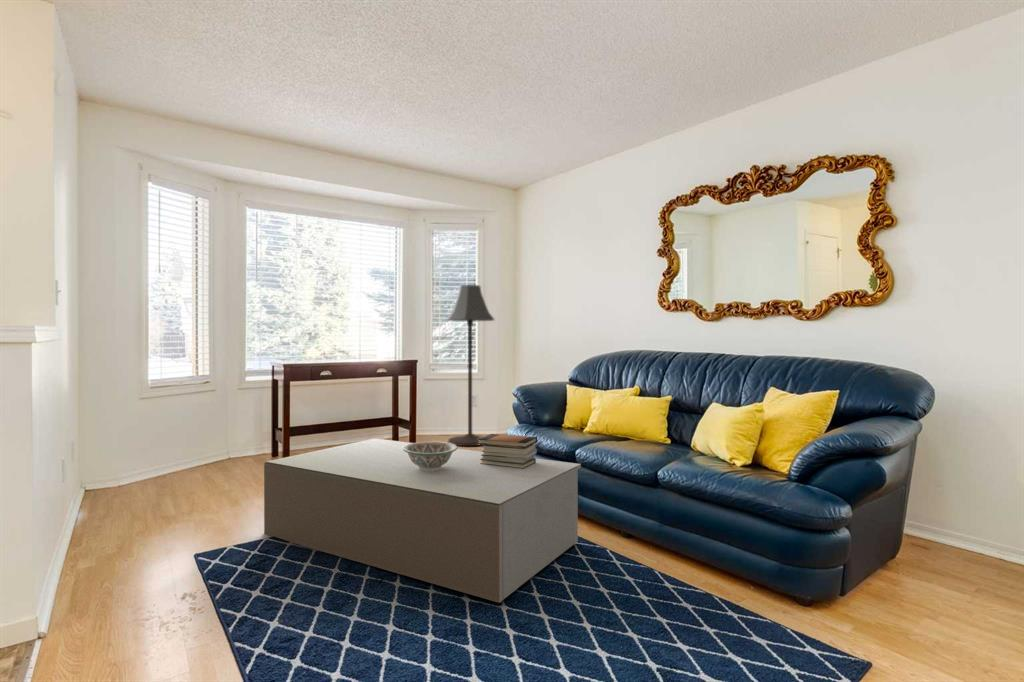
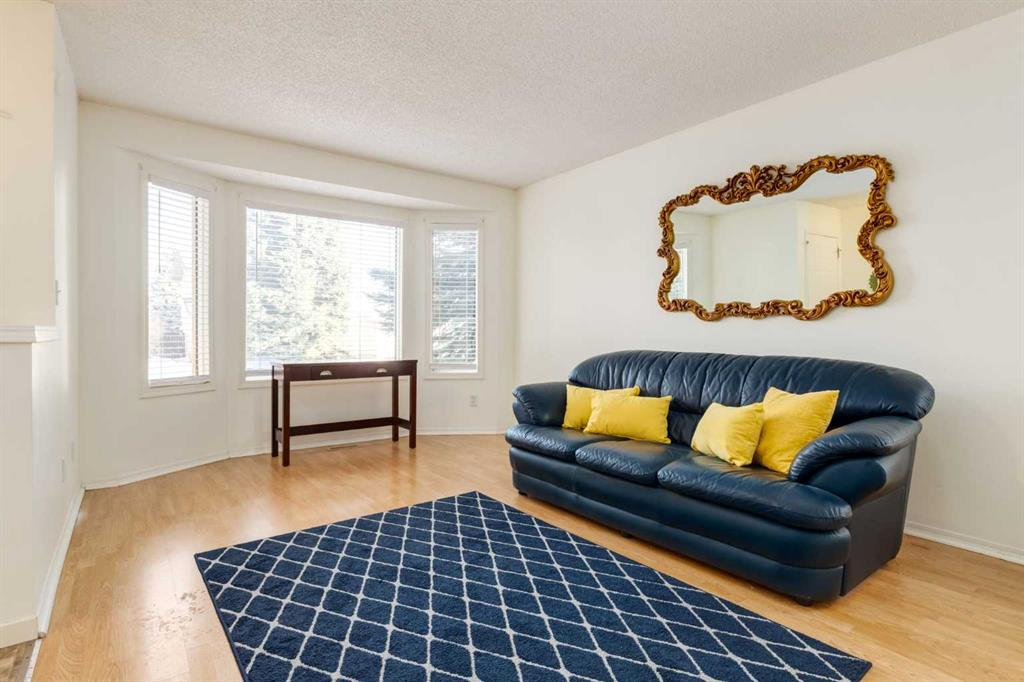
- floor lamp (470, 363)
- coffee table (420, 499)
- book stack (508, 450)
- decorative bowl (430, 456)
